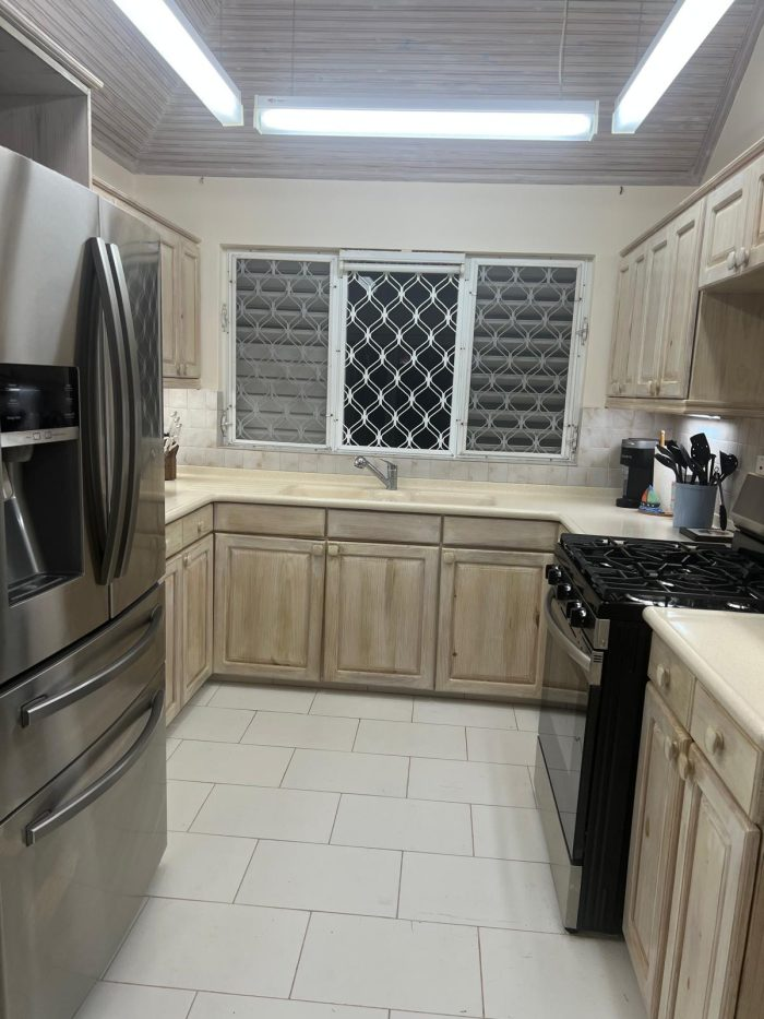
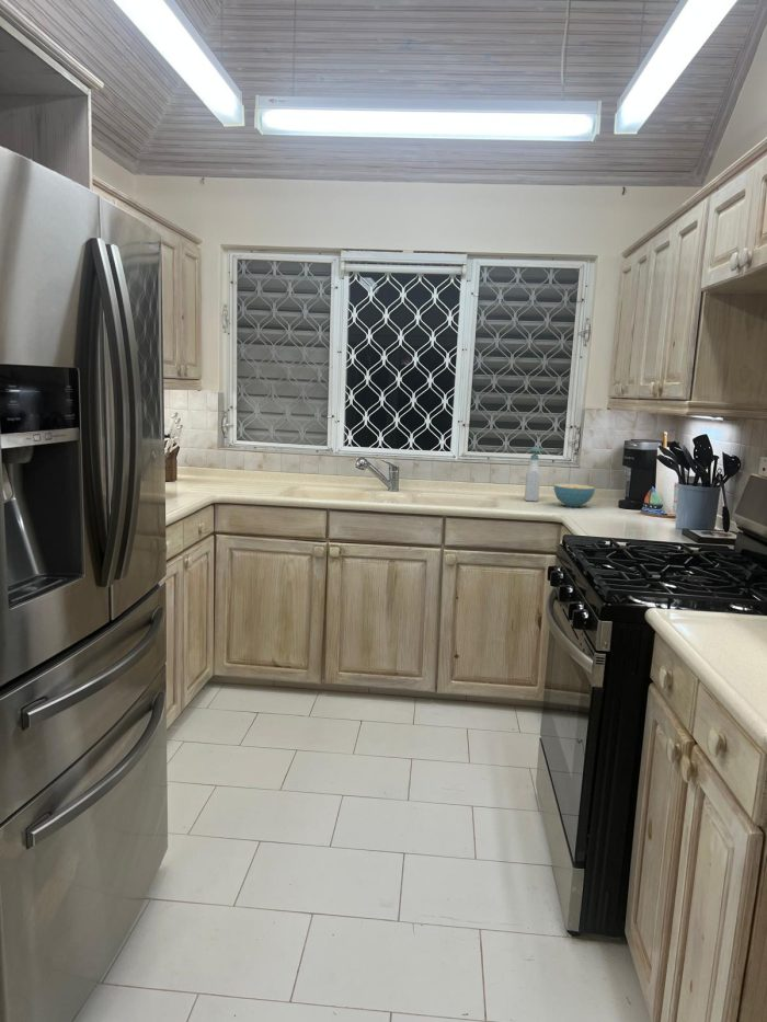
+ soap bottle (535, 473)
+ cereal bowl (573, 495)
